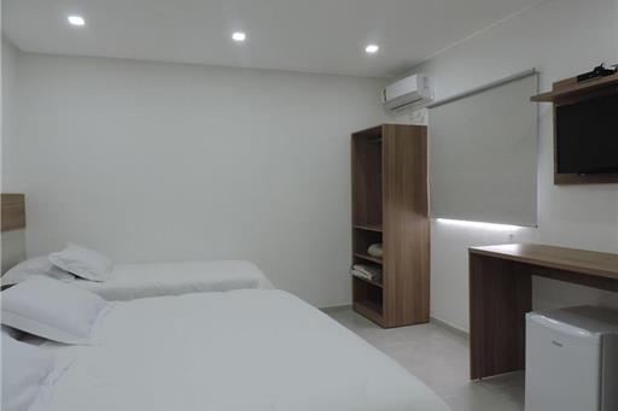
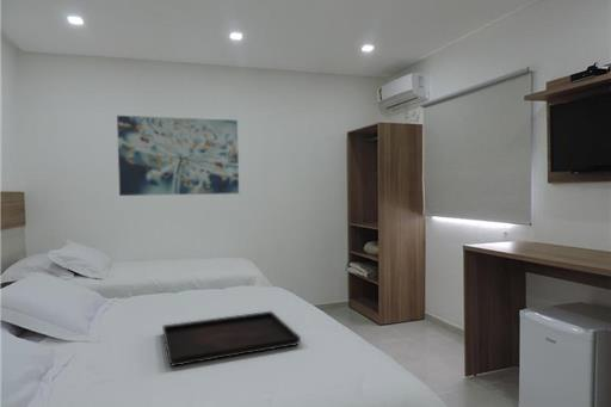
+ serving tray (228, 334)
+ wall art (180, 156)
